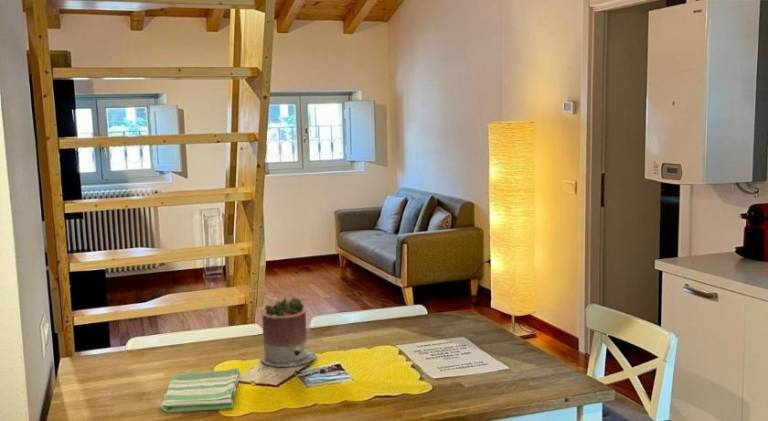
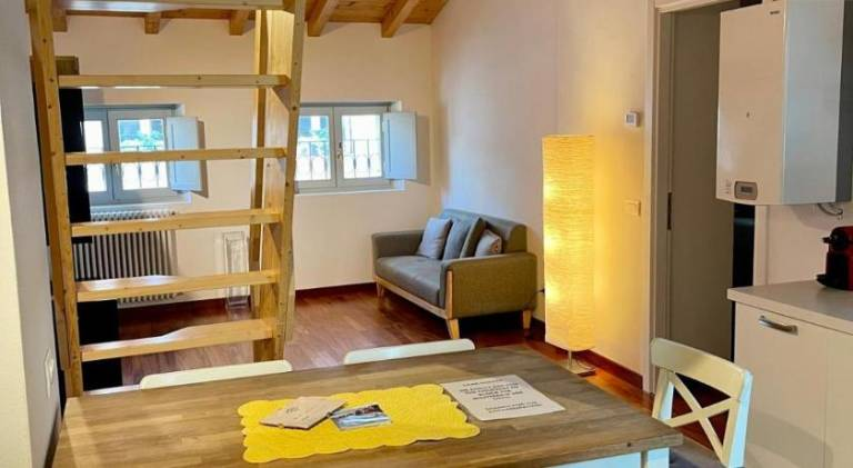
- succulent planter (287, 328)
- dish towel (202, 388)
